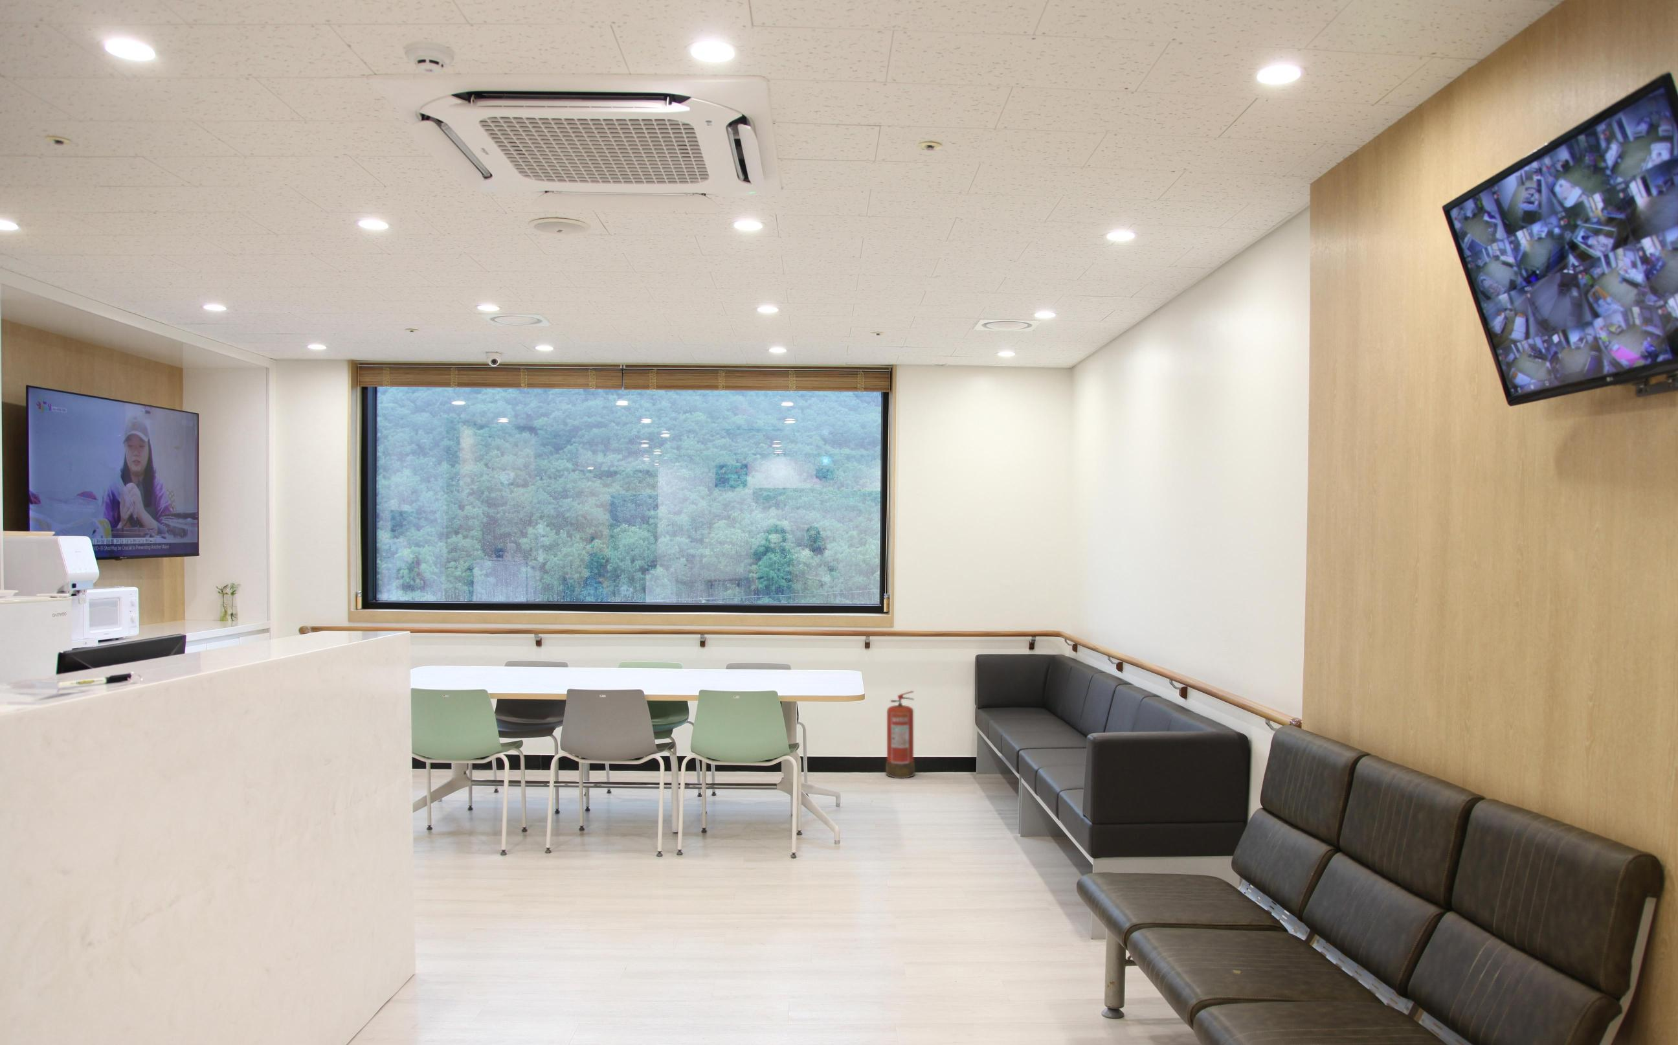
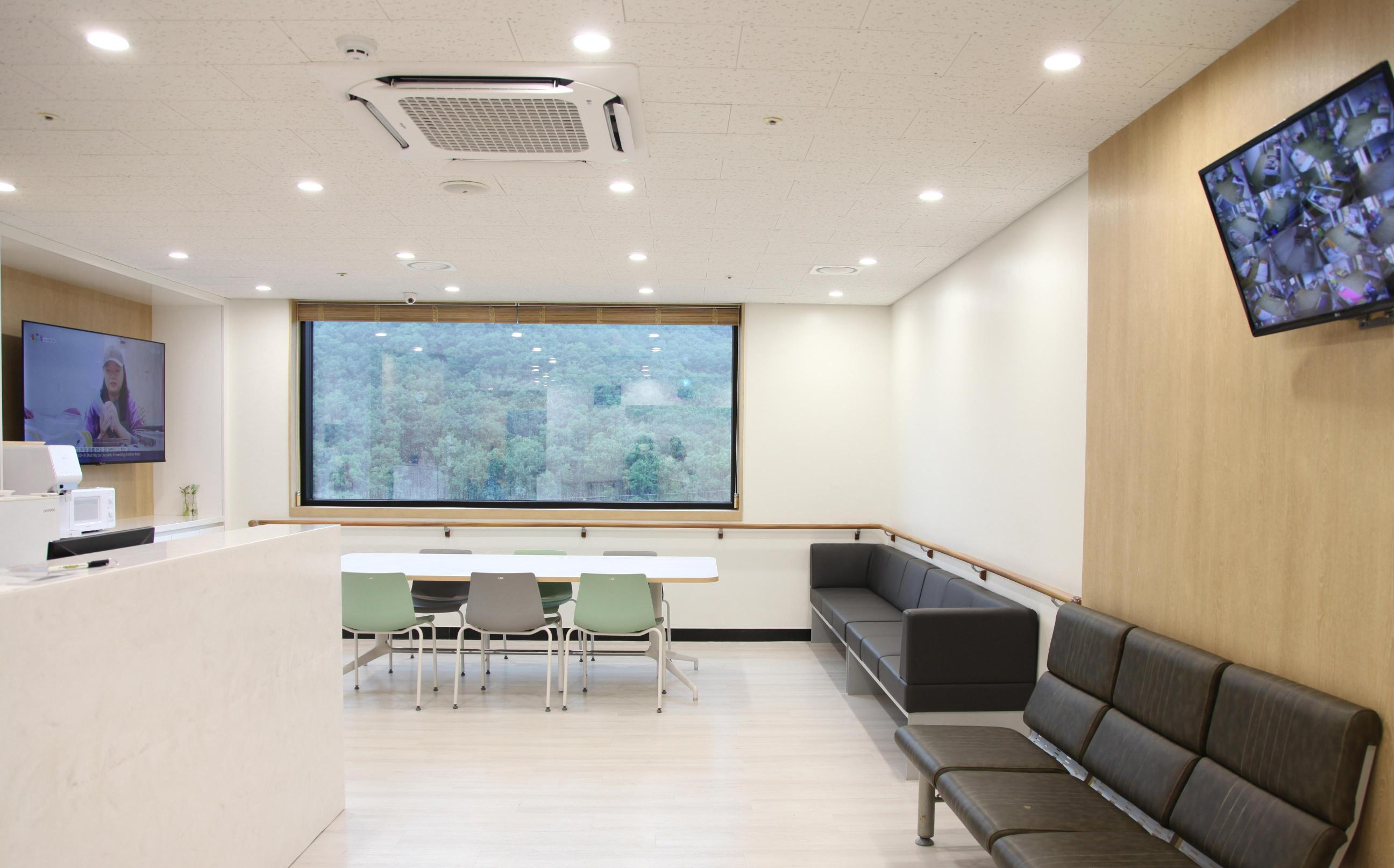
- fire extinguisher (900, 732)
